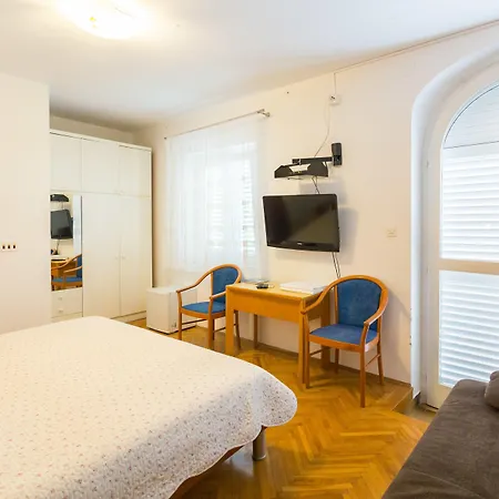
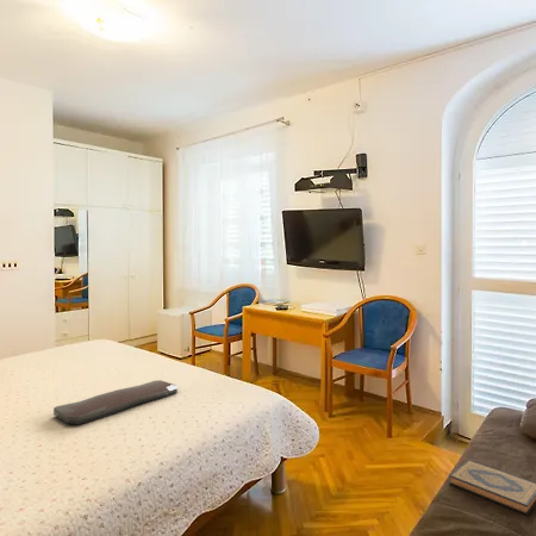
+ hardback book (494, 484)
+ serving tray (120, 398)
